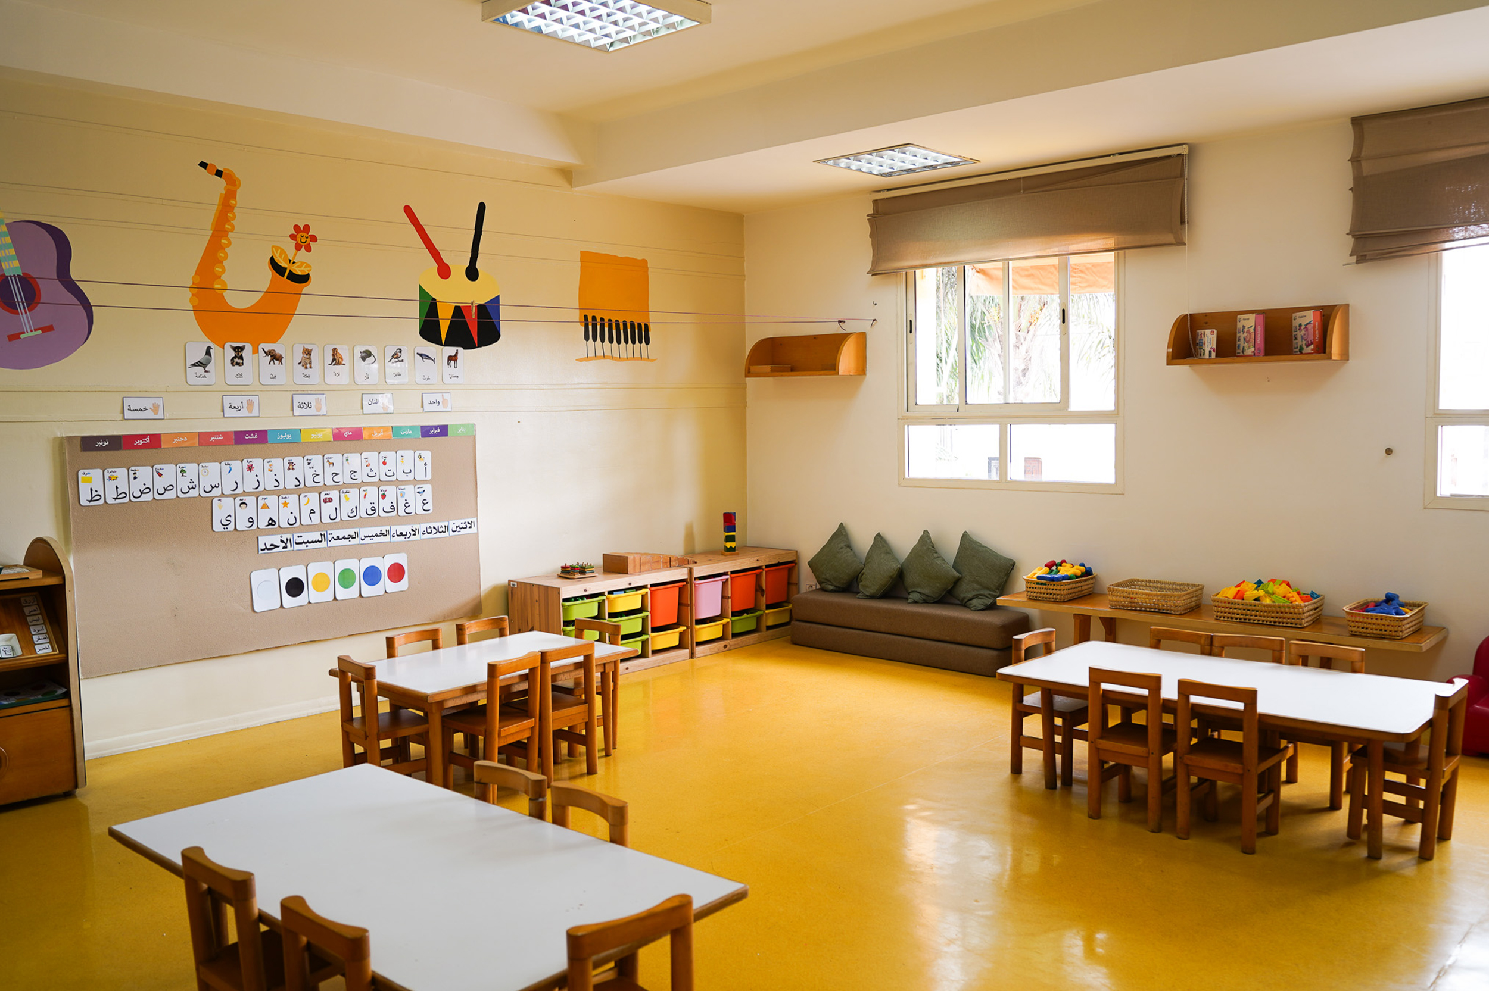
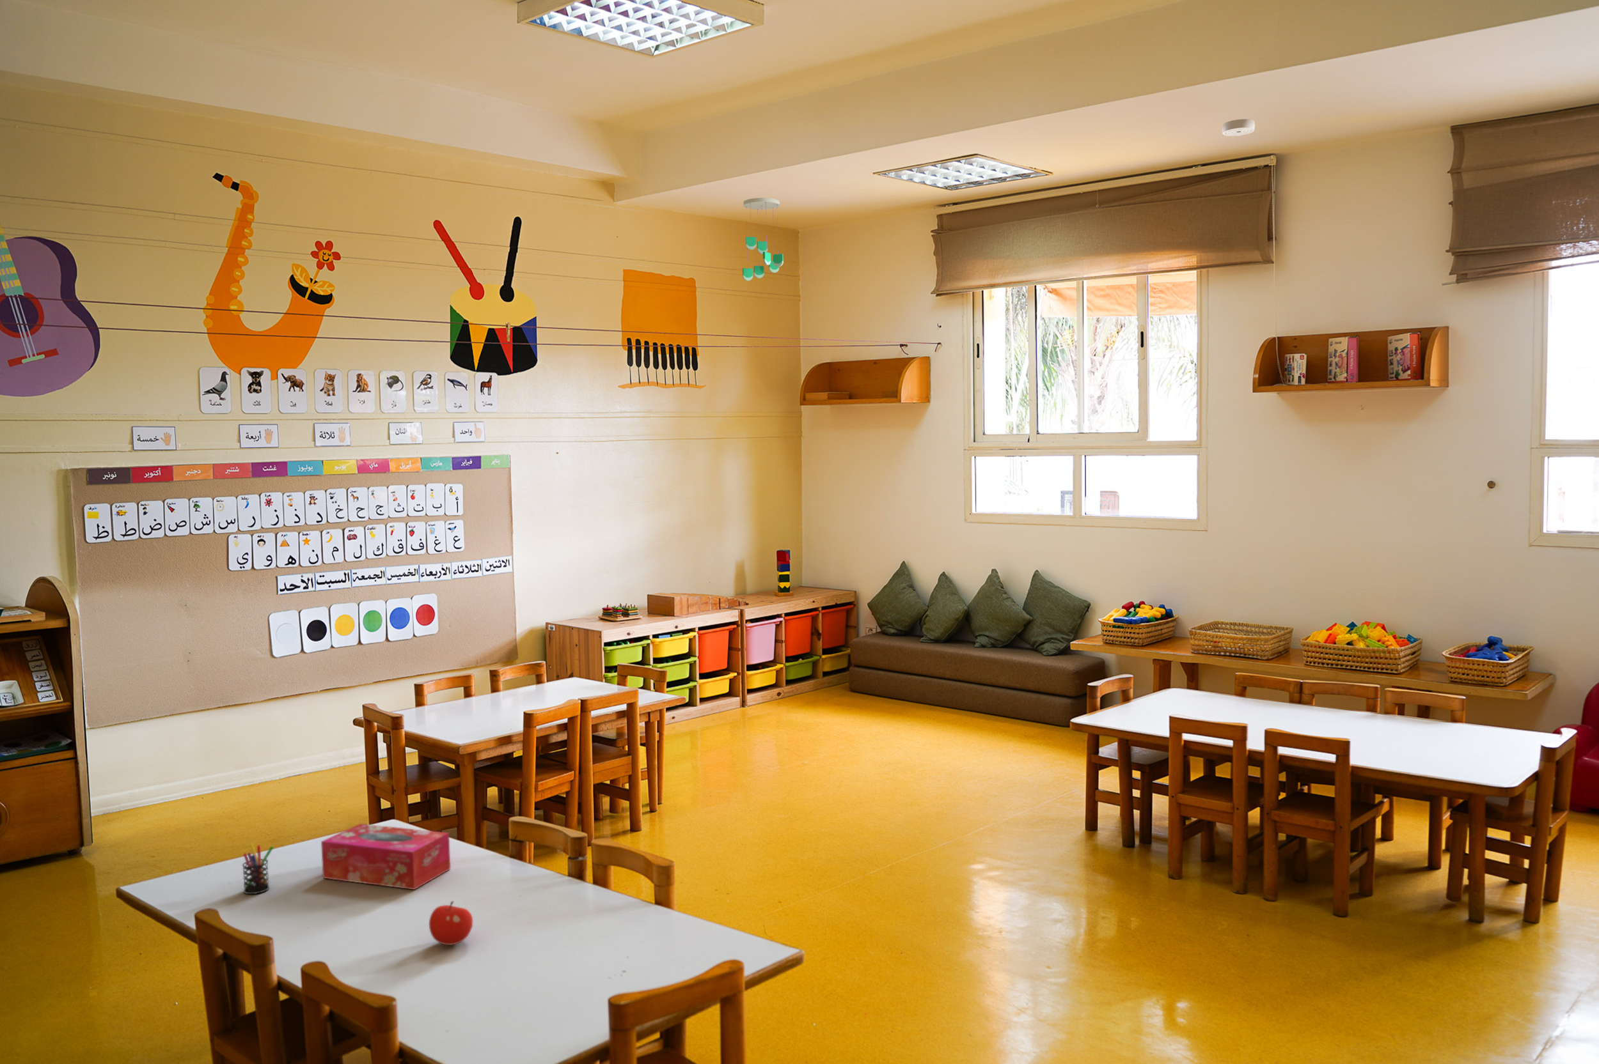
+ ceiling mobile (761, 241)
+ smoke detector (1238, 127)
+ pen holder (259, 866)
+ fruit (451, 922)
+ tissue box (386, 855)
